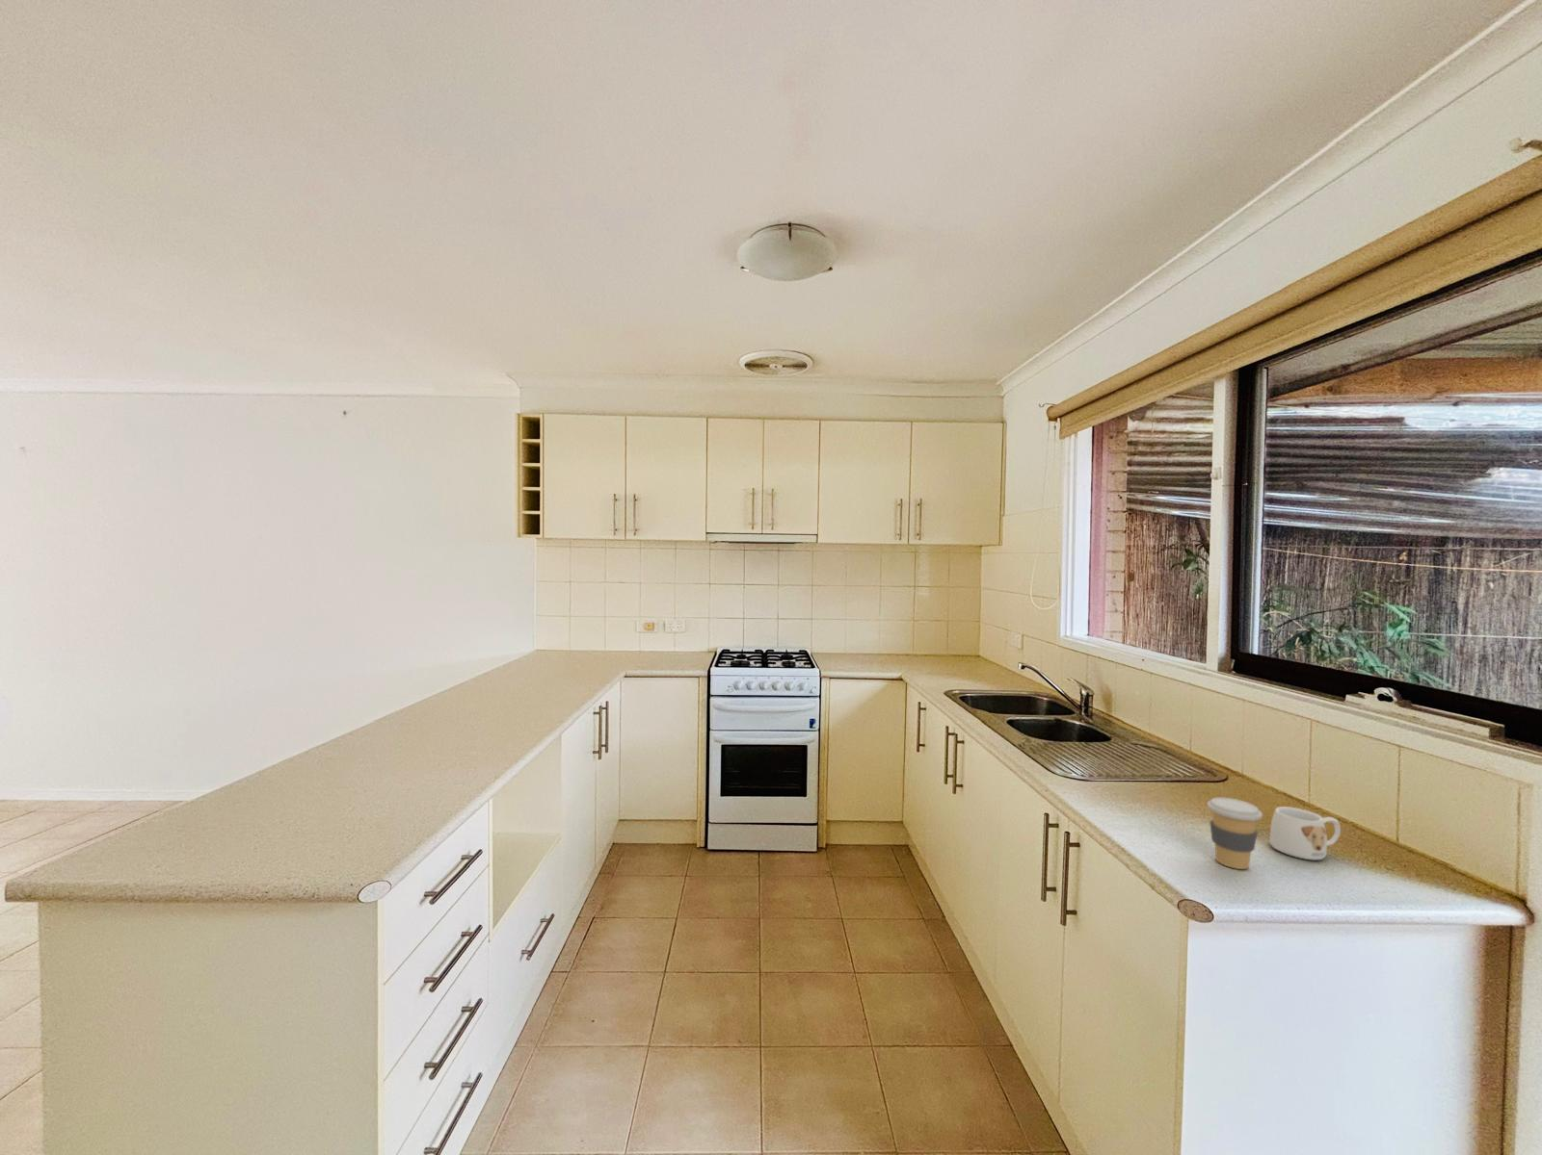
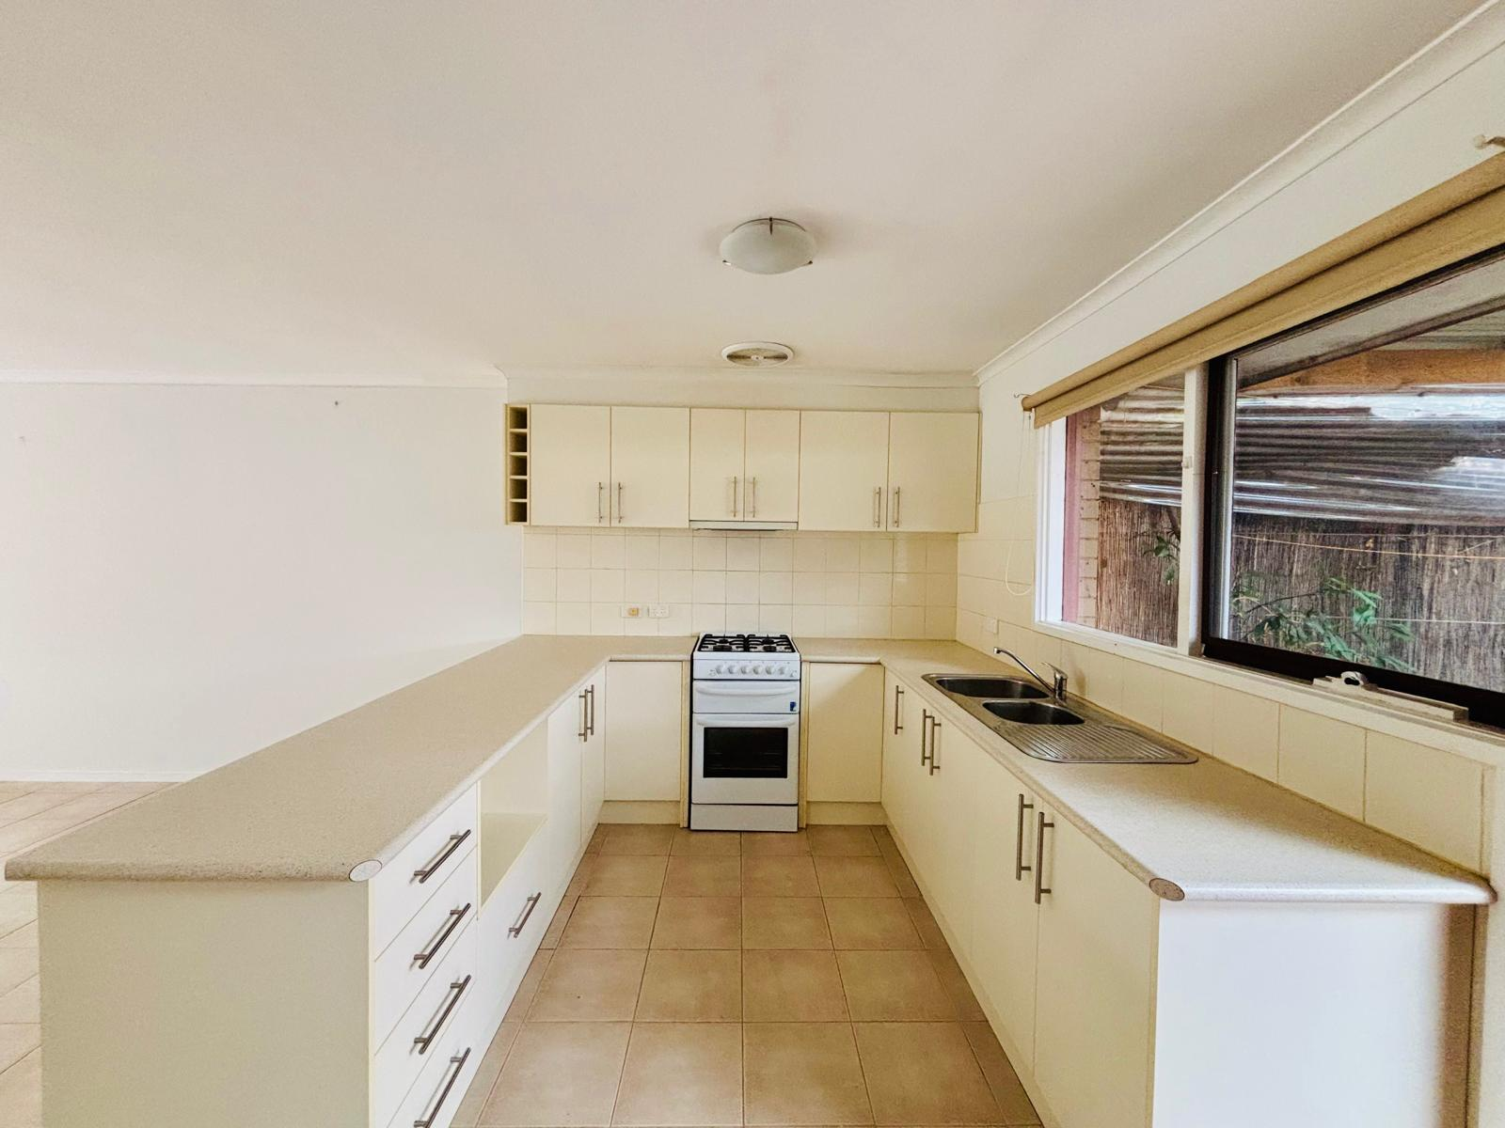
- mug (1306, 832)
- coffee cup (1232, 833)
